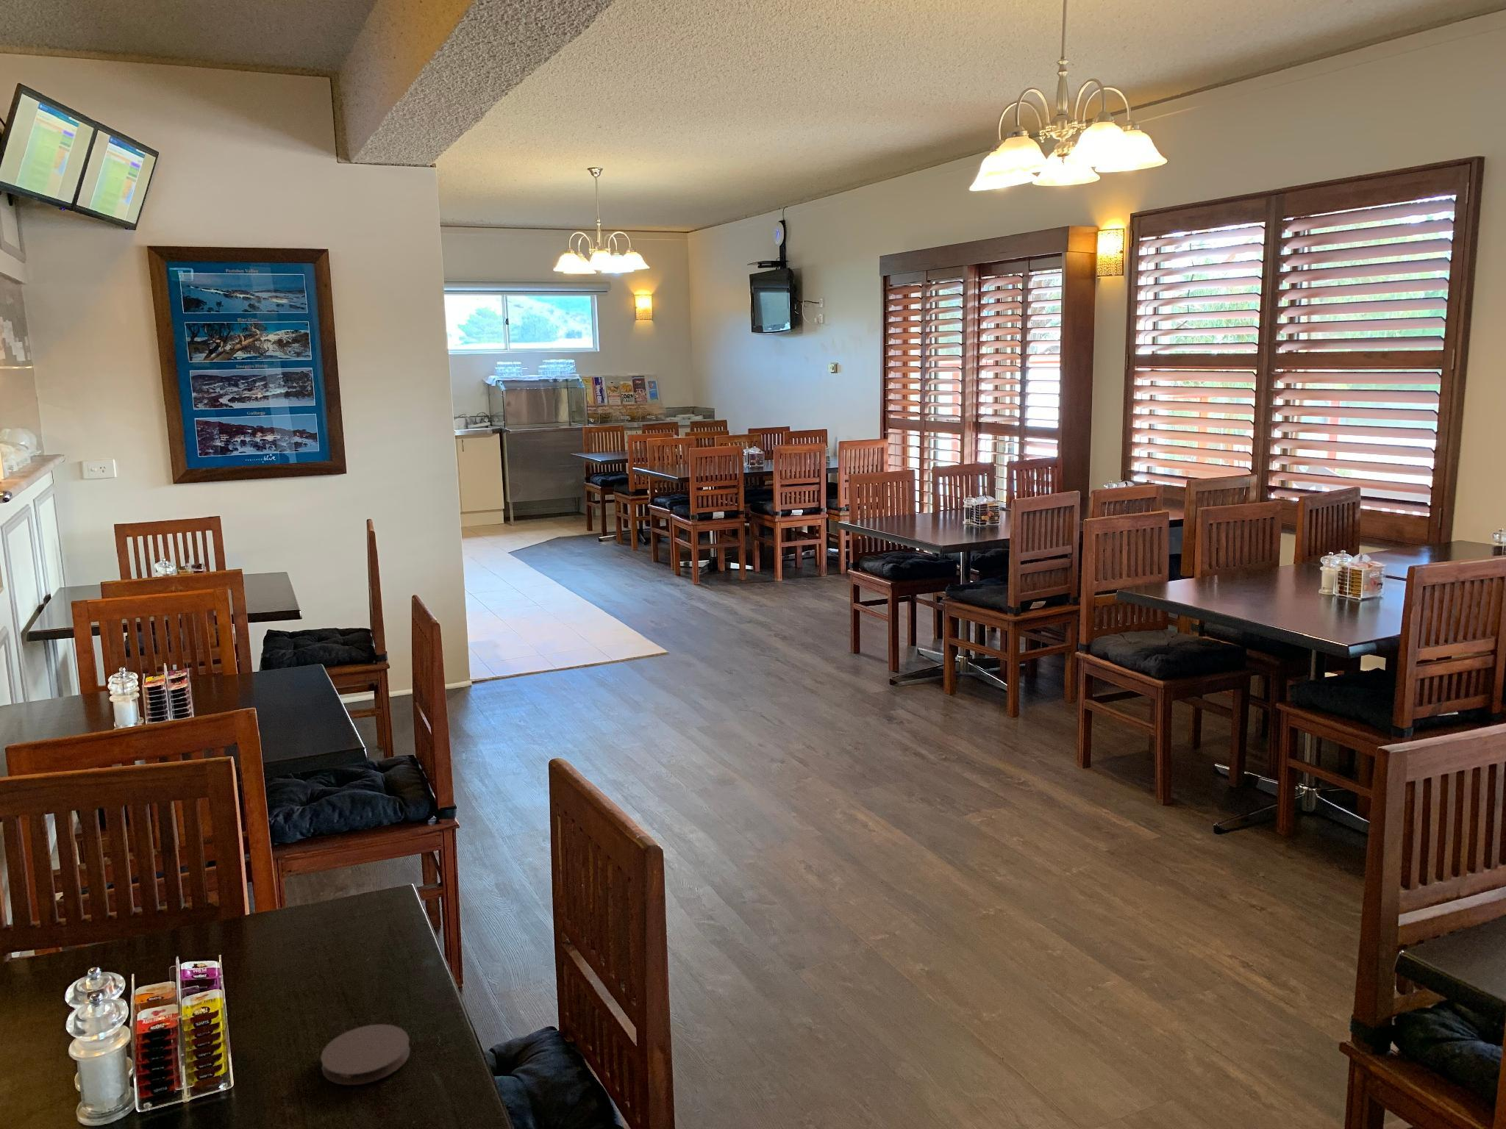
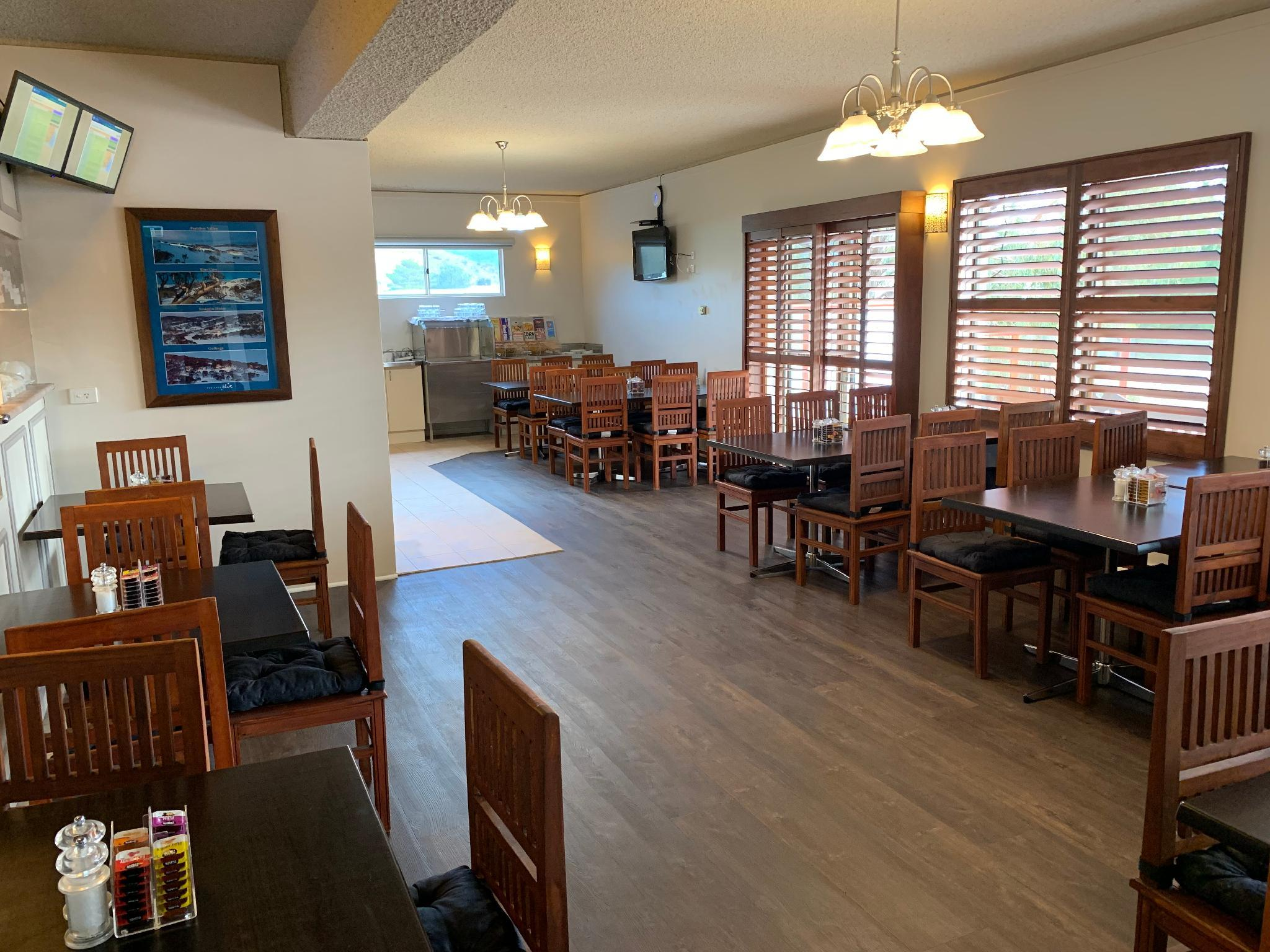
- coaster (365, 1053)
